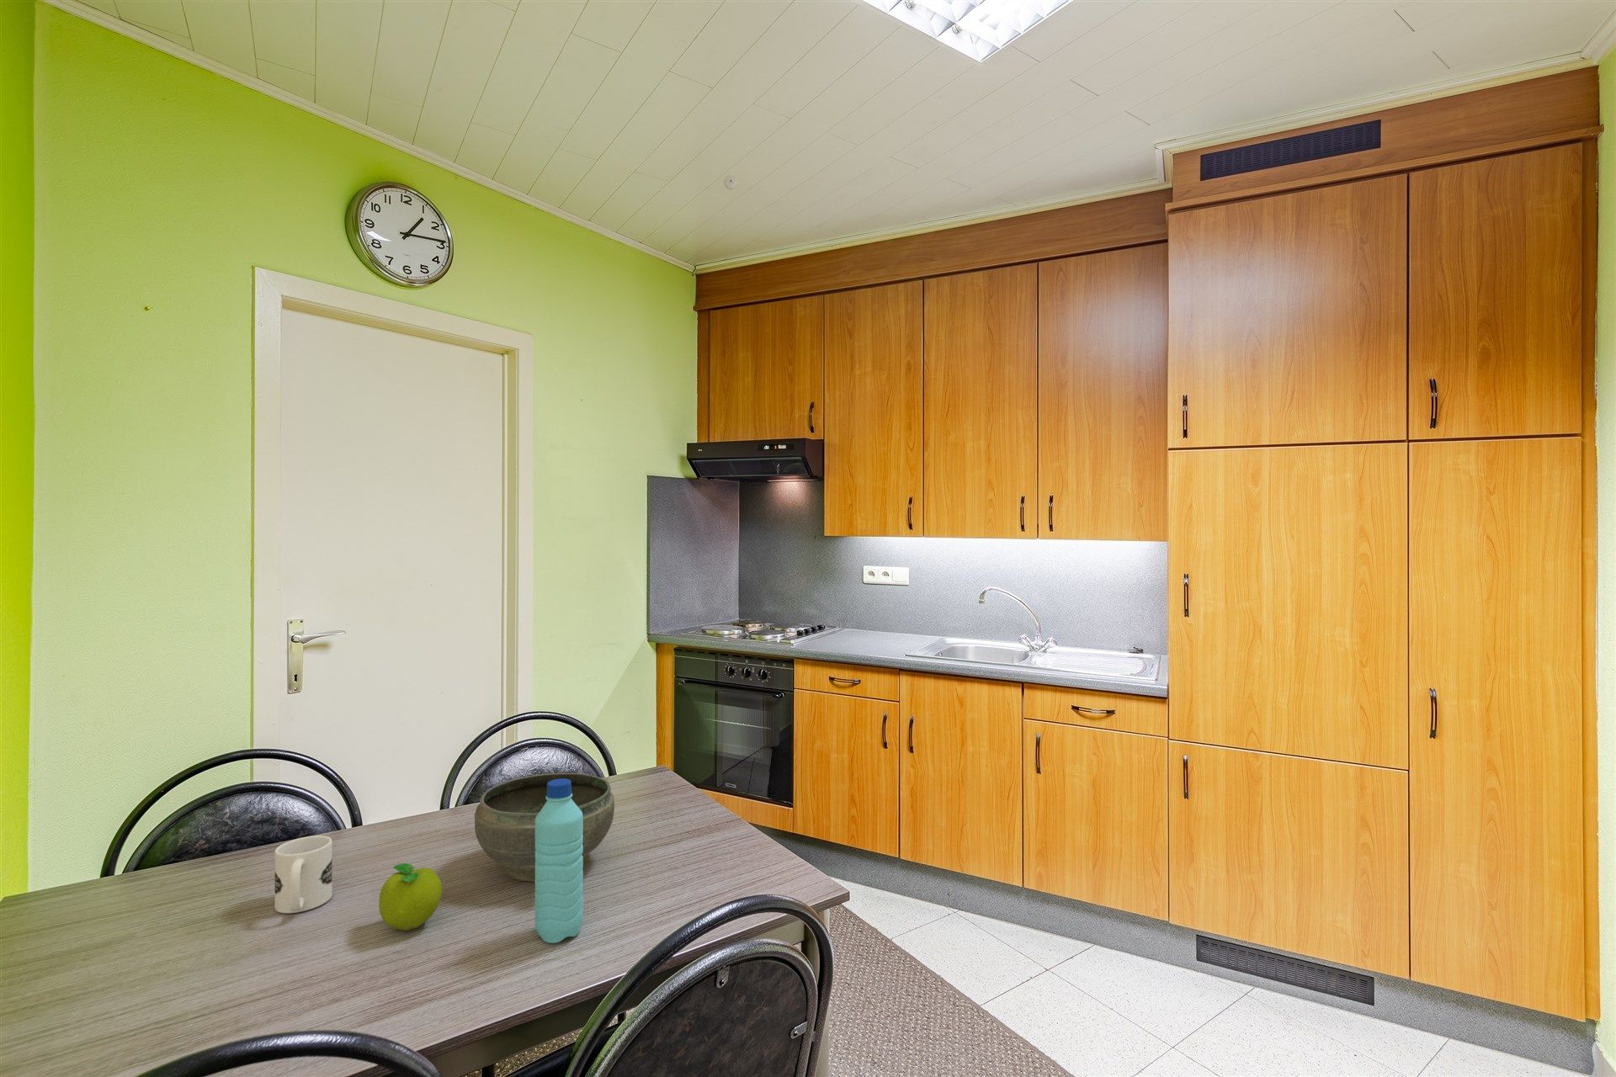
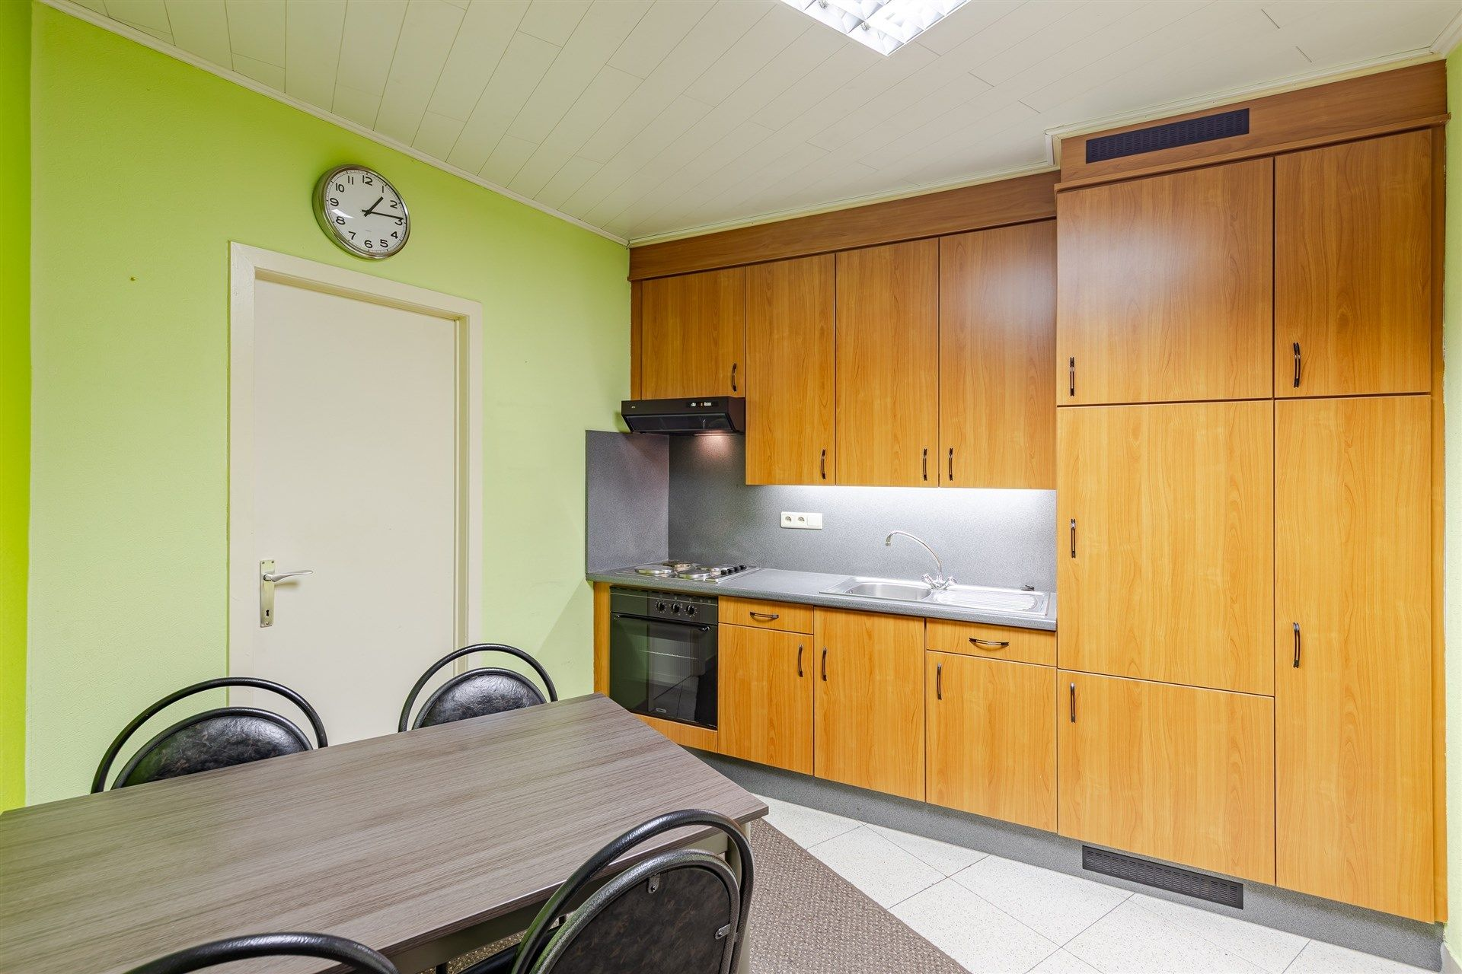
- mug (302, 876)
- water bottle (559, 857)
- fruit (411, 895)
- smoke detector (731, 184)
- bowl (534, 827)
